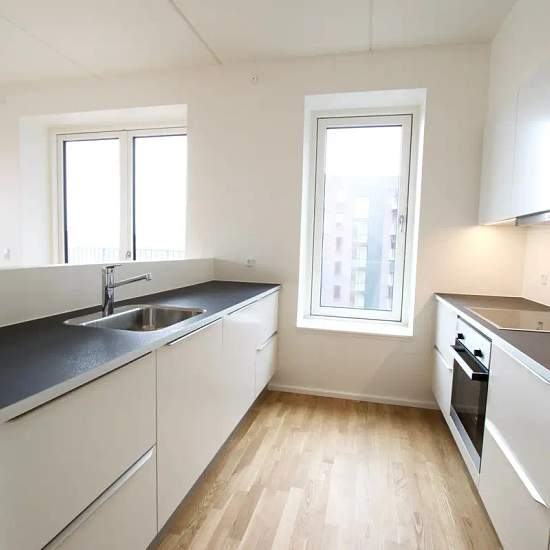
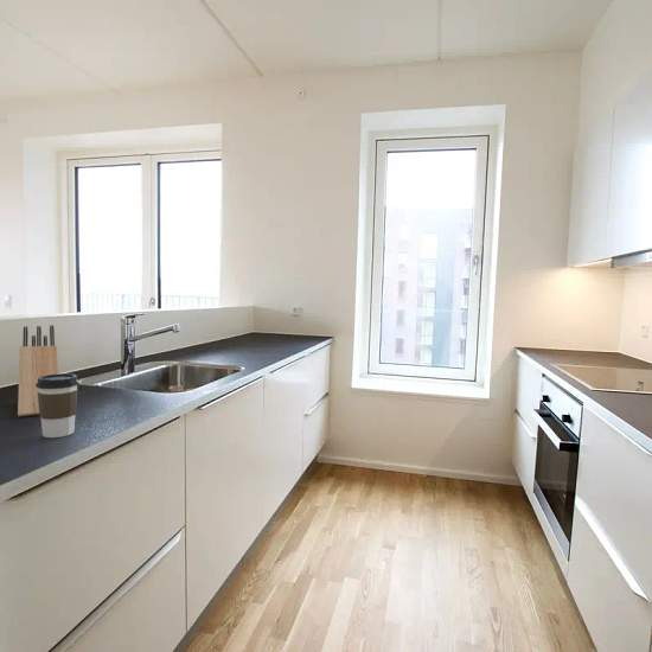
+ coffee cup (58, 404)
+ knife block (38, 365)
